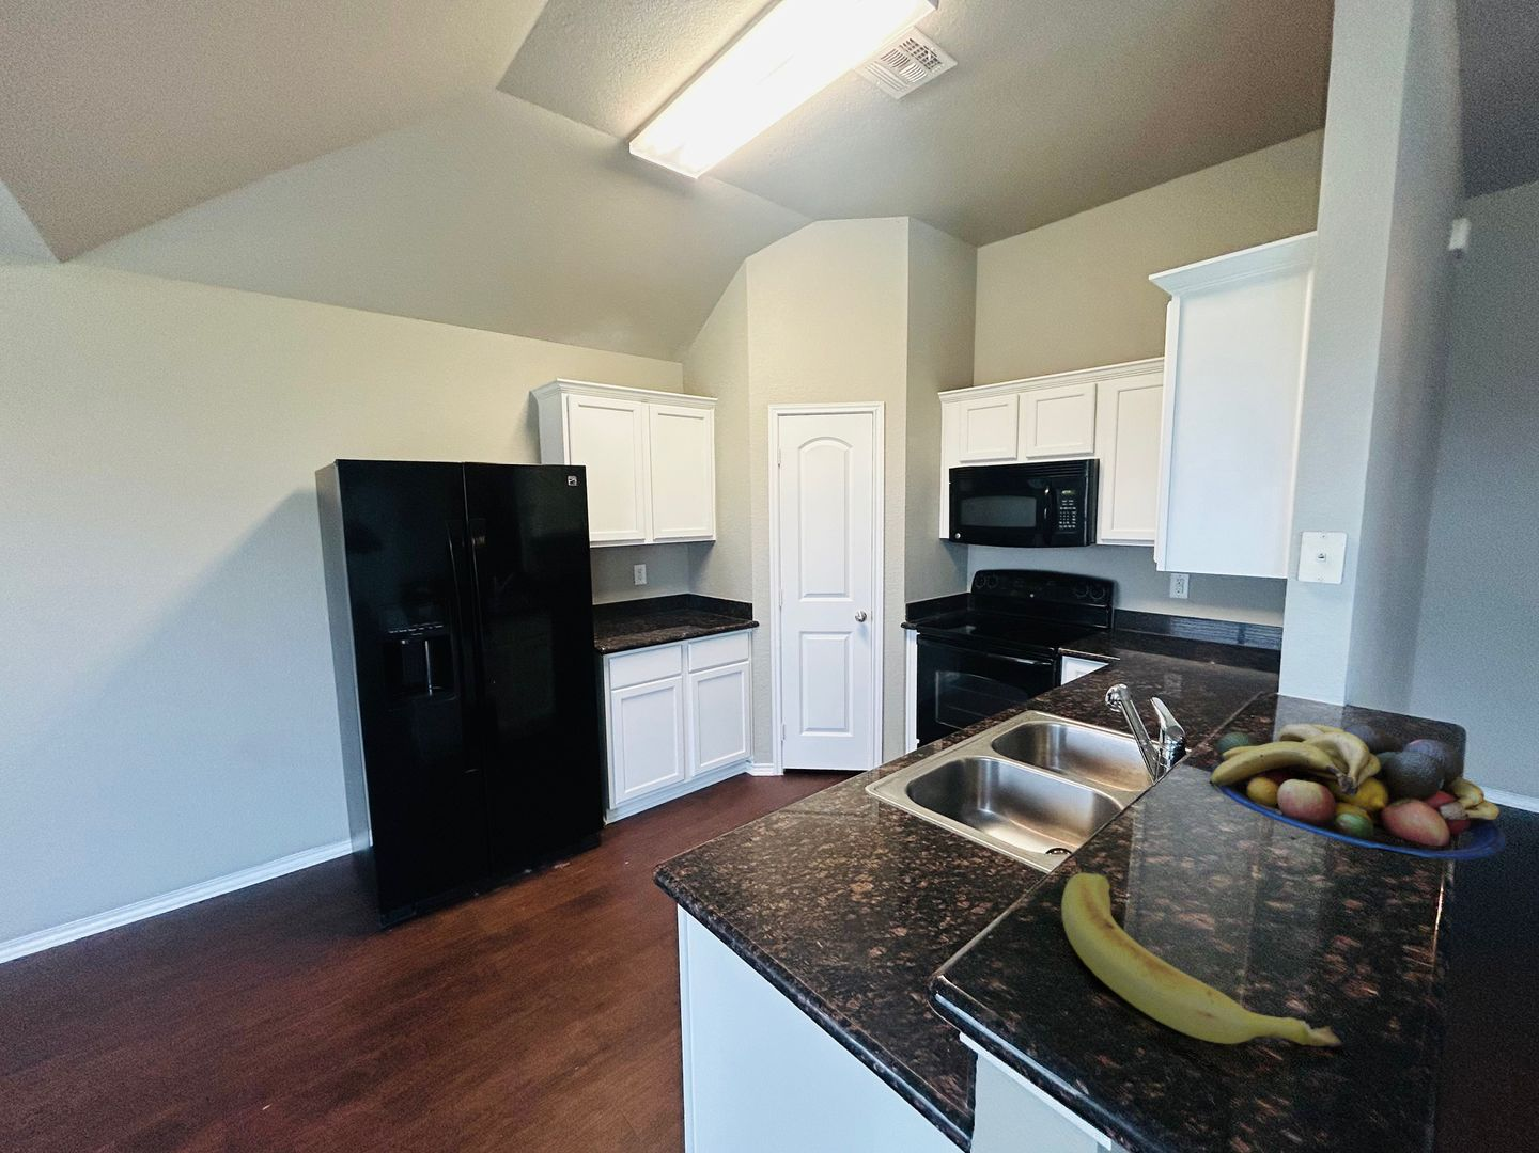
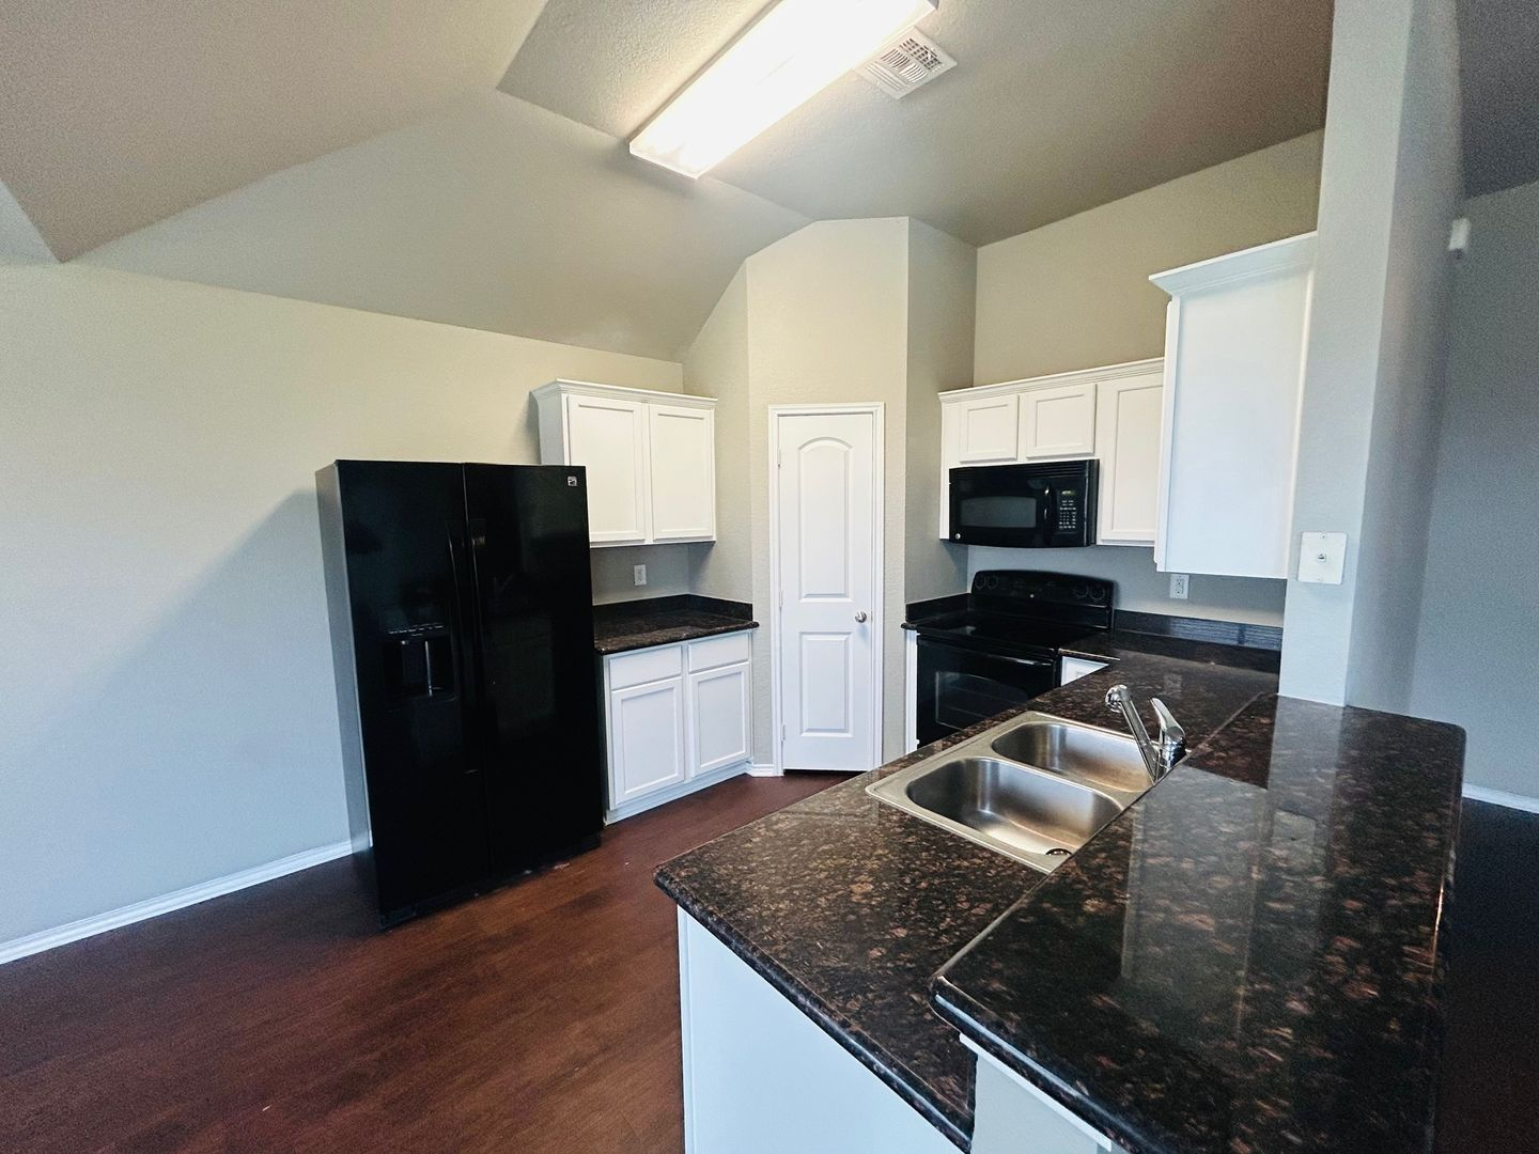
- banana (1172, 966)
- fruit bowl (1344, 765)
